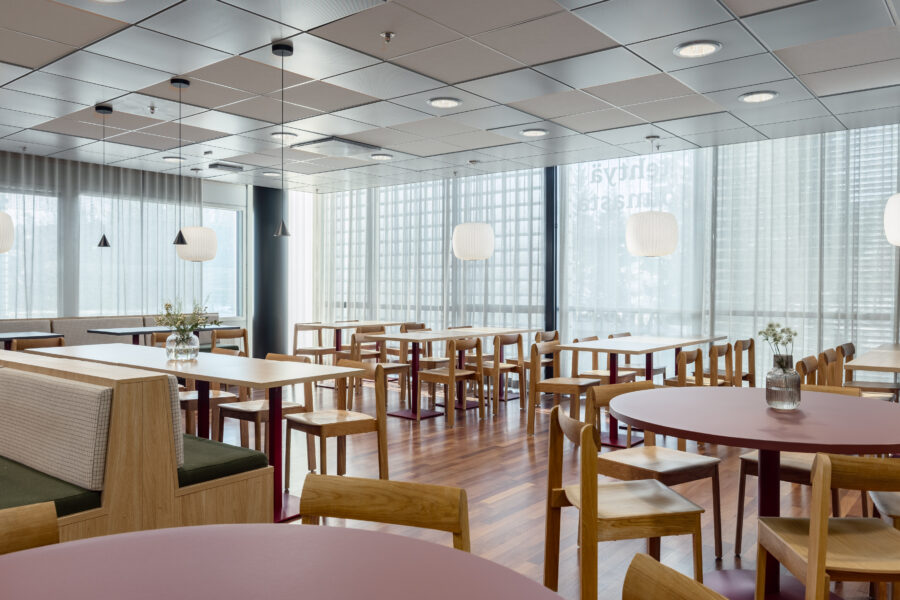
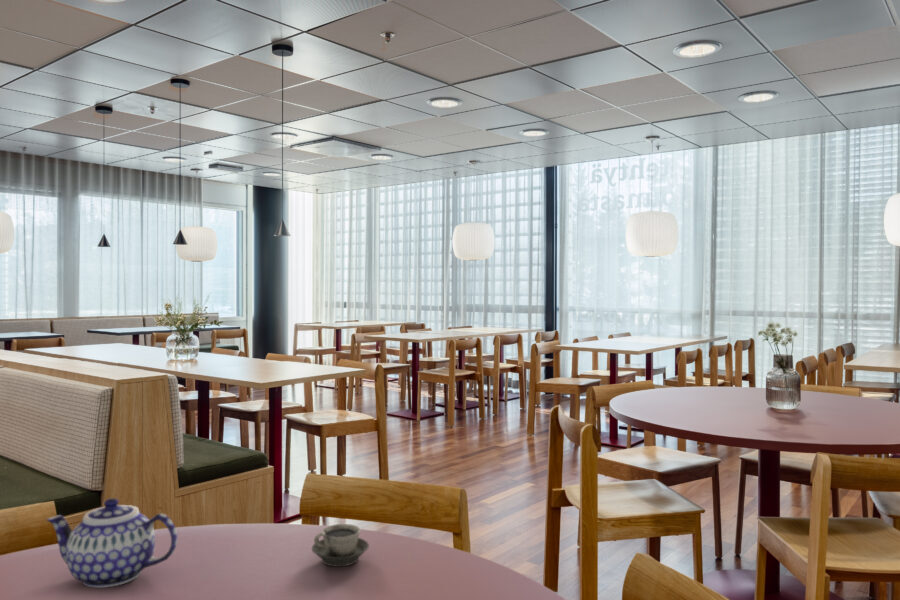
+ teapot (111, 537)
+ cup (340, 544)
